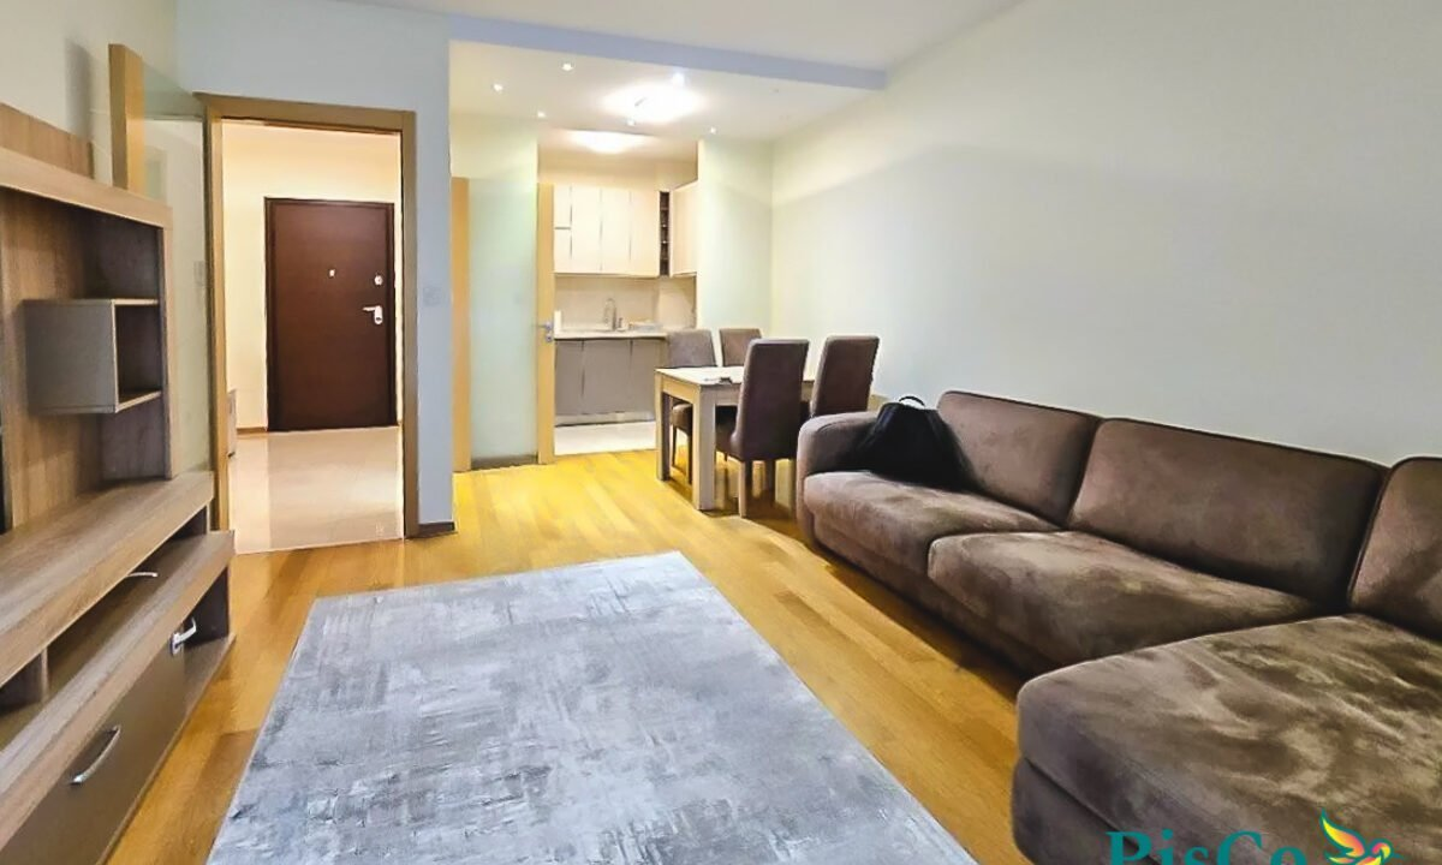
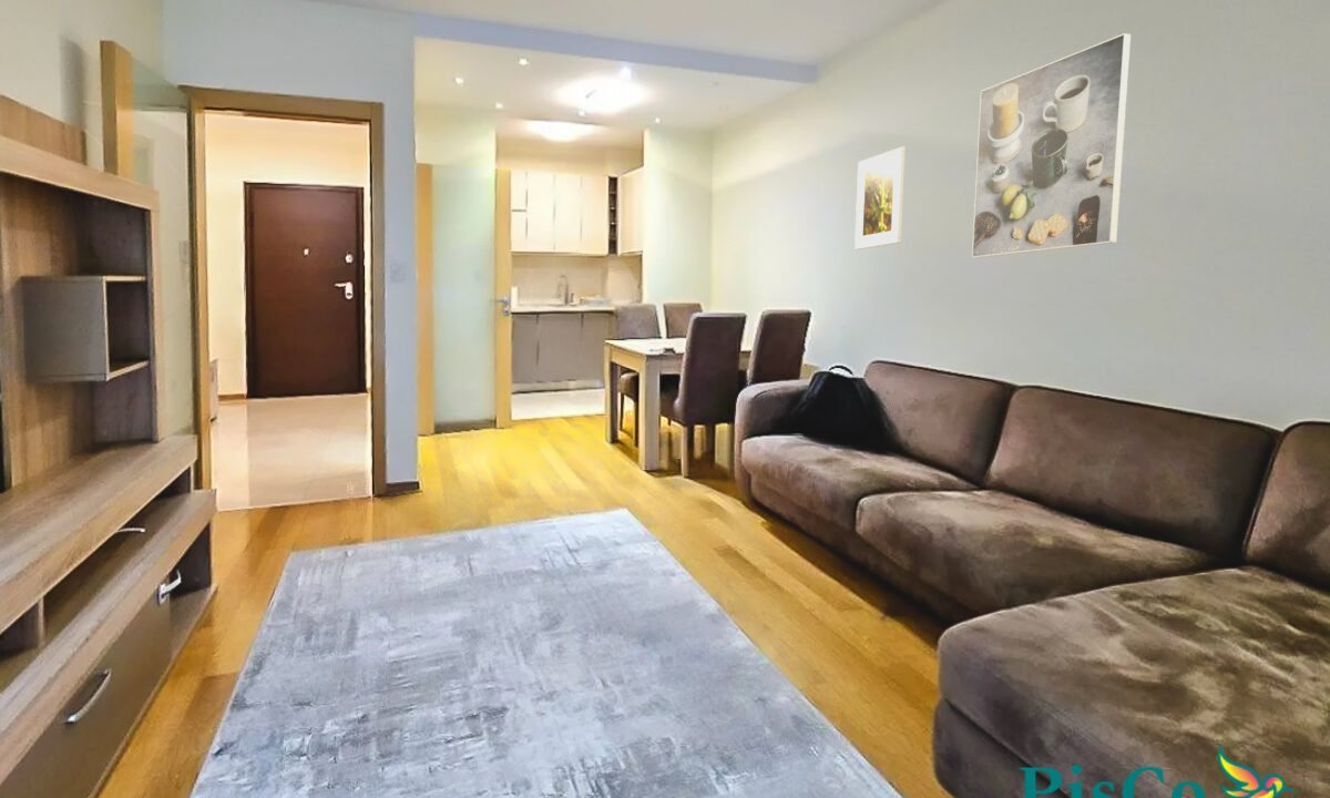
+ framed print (1042, 158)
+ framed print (878, 201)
